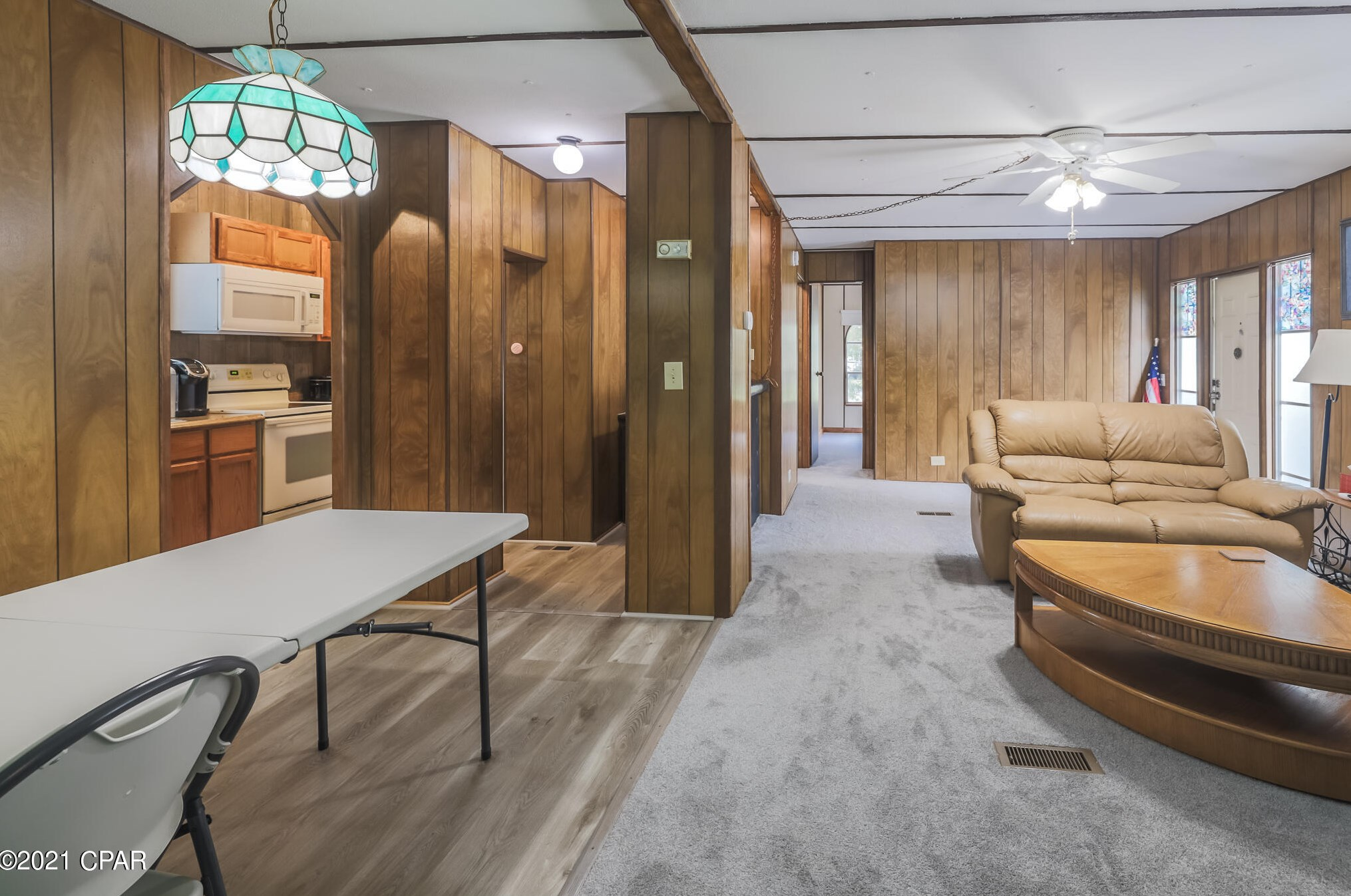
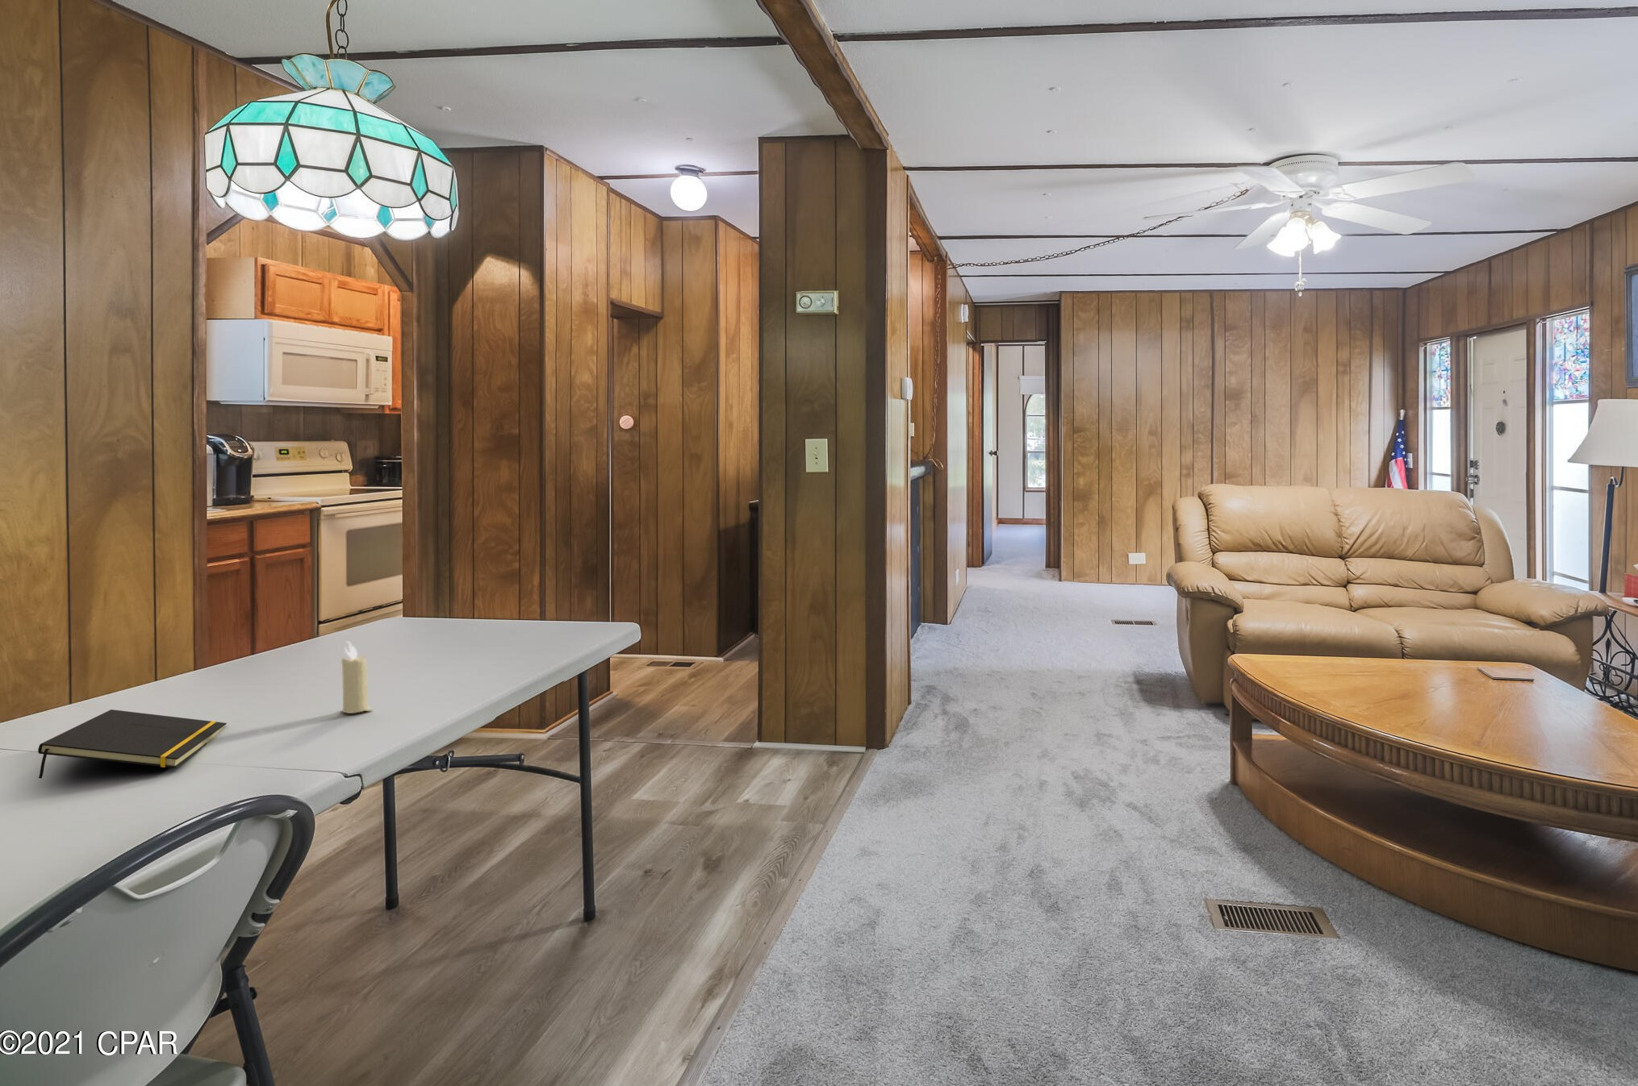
+ candle (354, 675)
+ notepad (141, 737)
